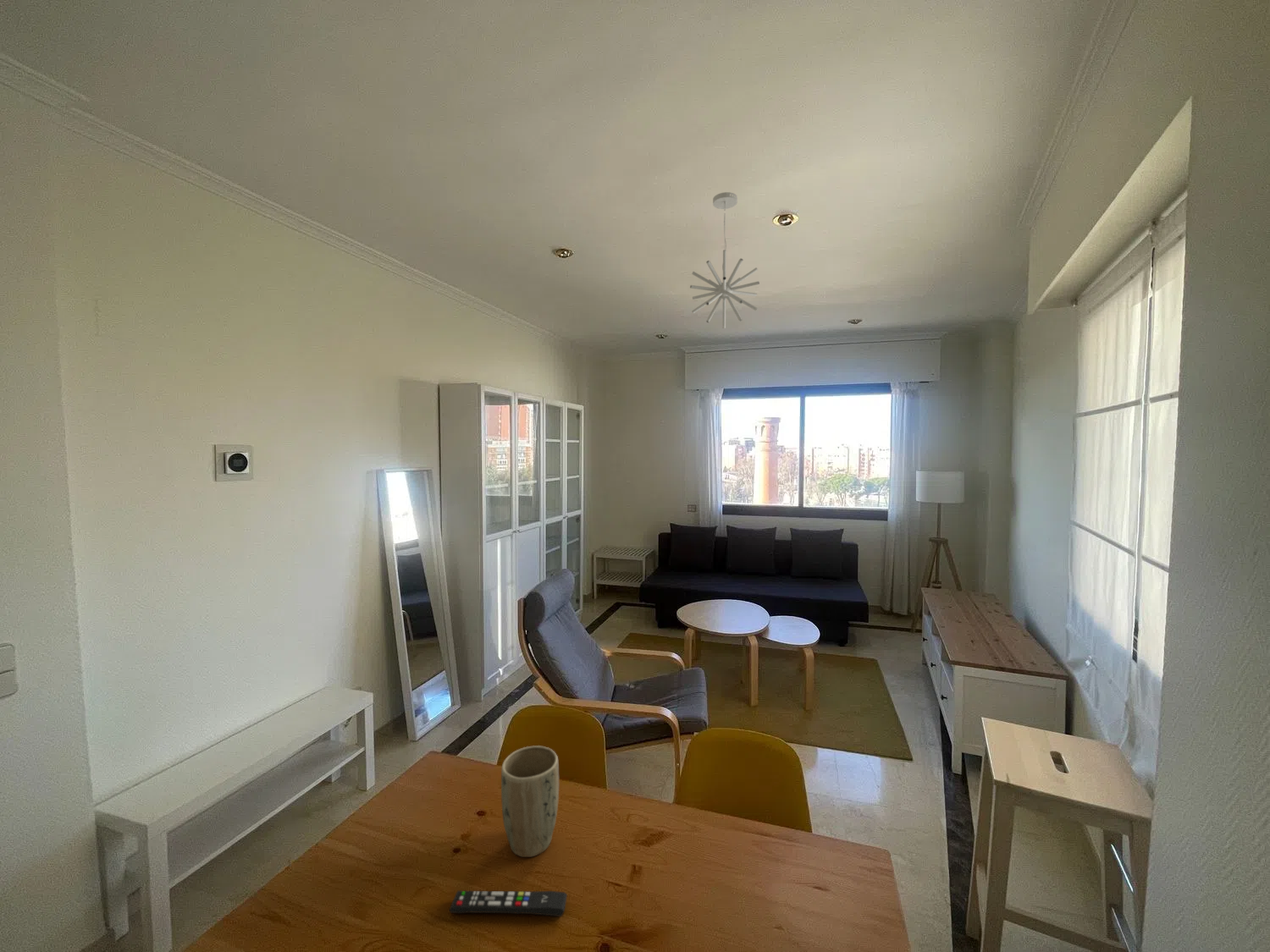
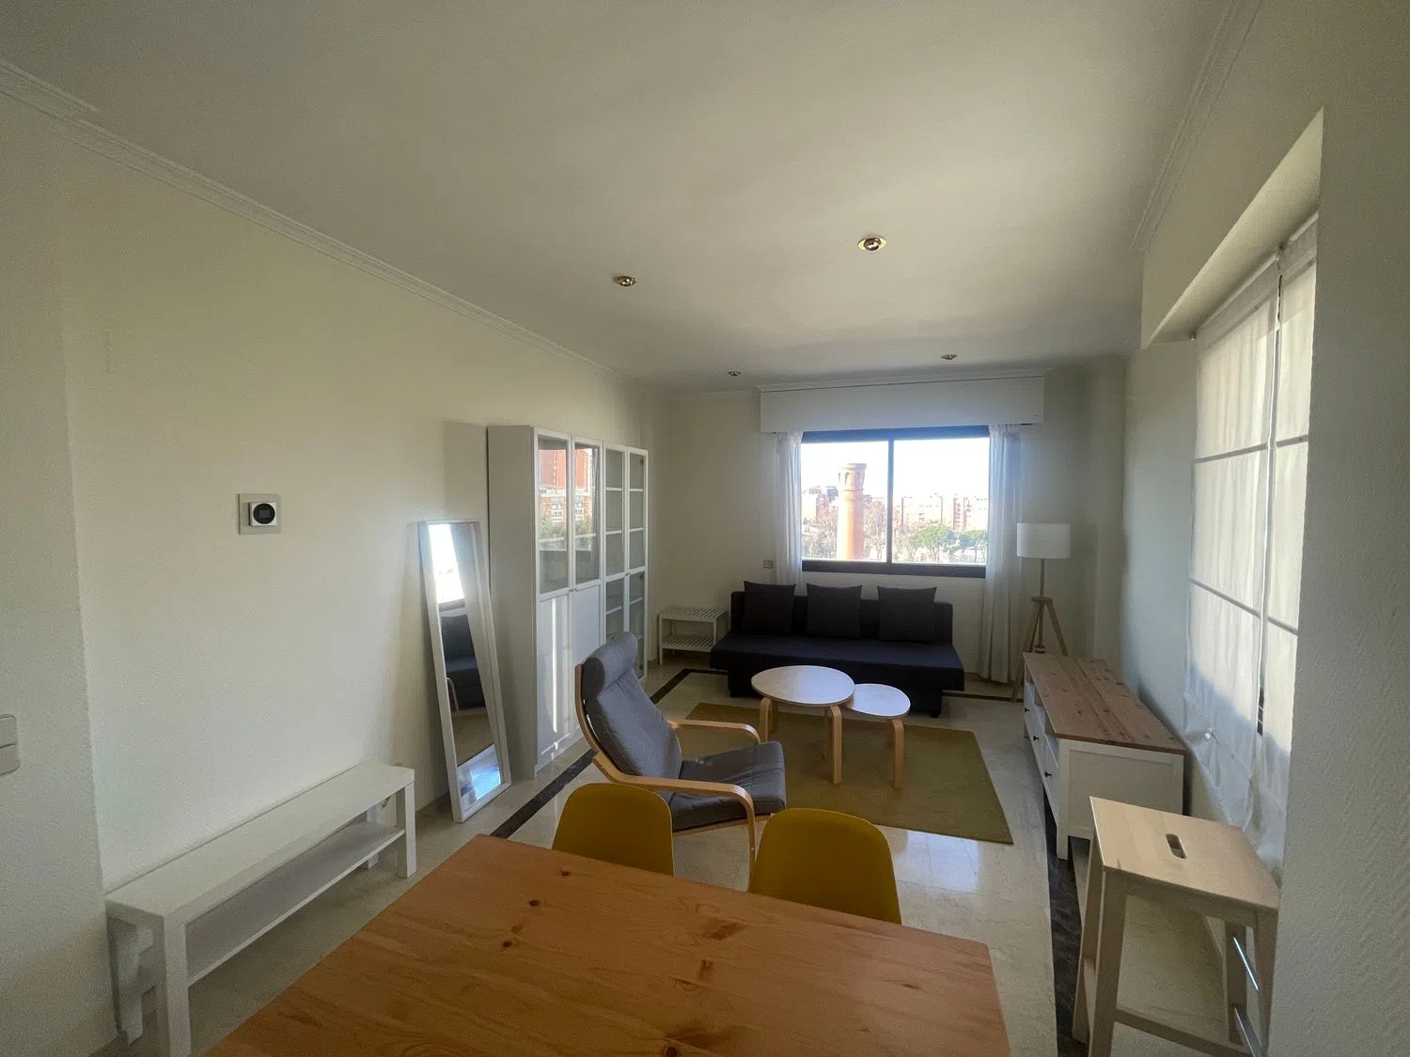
- pendant light (724, 261)
- remote control (509, 902)
- plant pot (531, 801)
